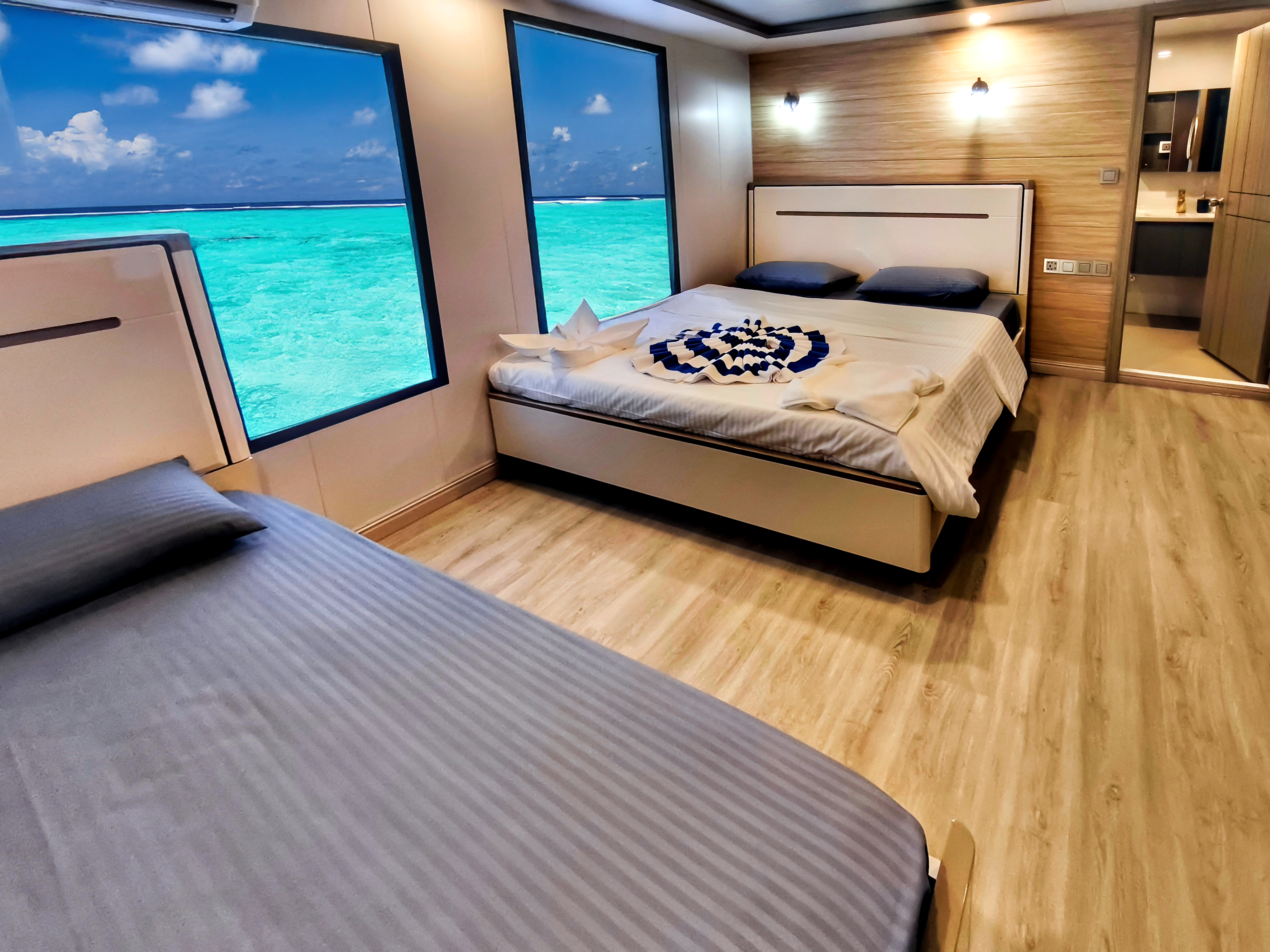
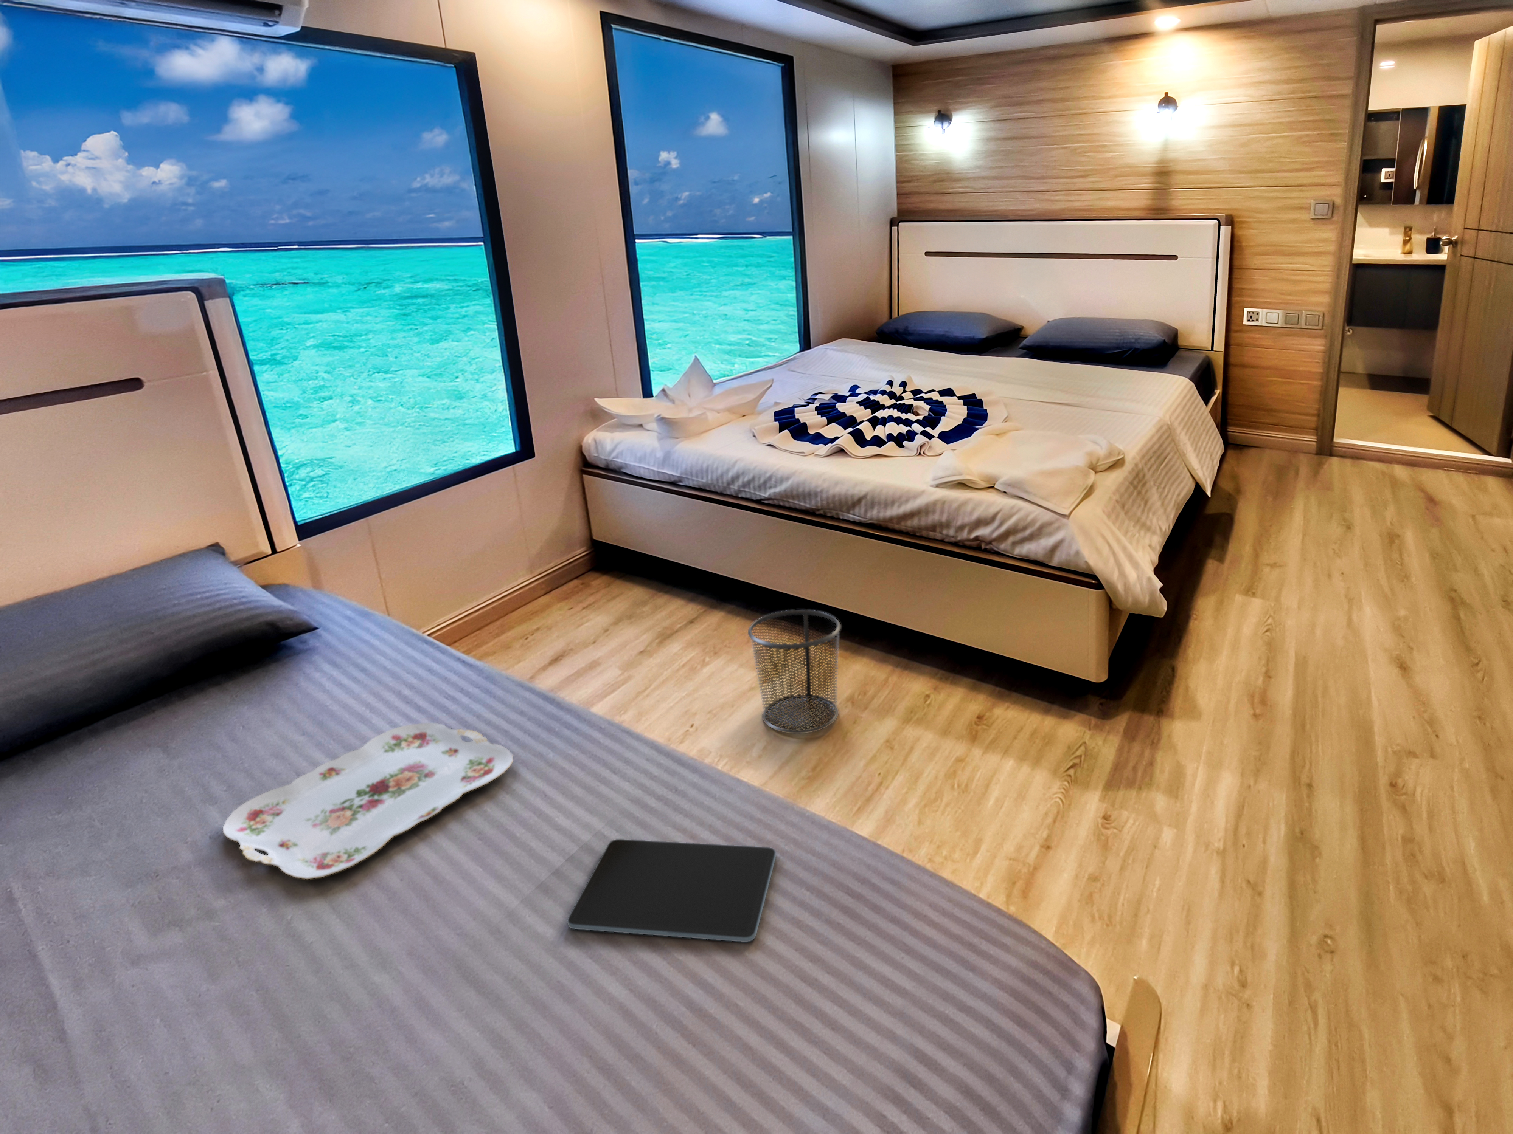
+ tablet (675, 886)
+ serving tray (375, 791)
+ waste bin (797, 672)
